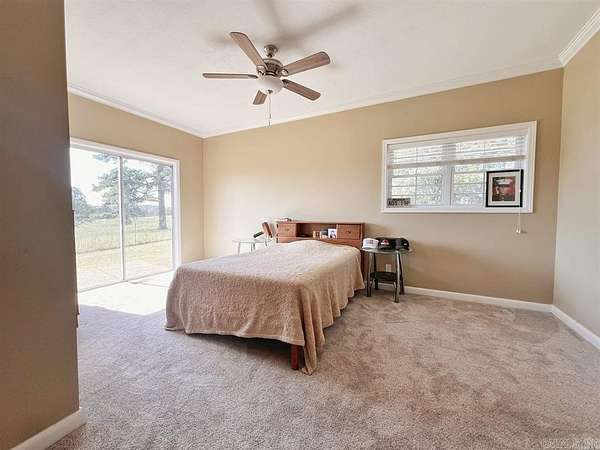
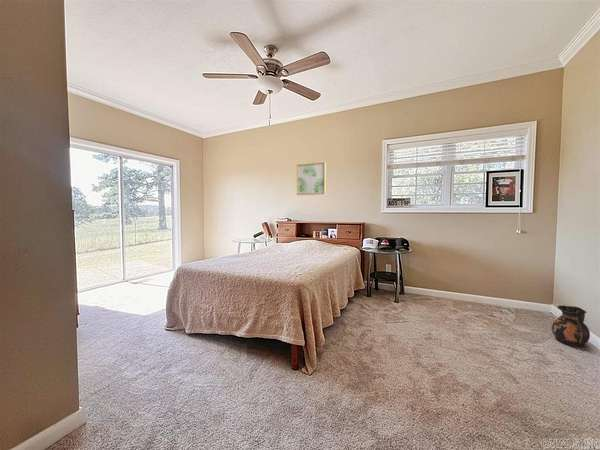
+ ceramic jug (570, 324)
+ wall art (311, 179)
